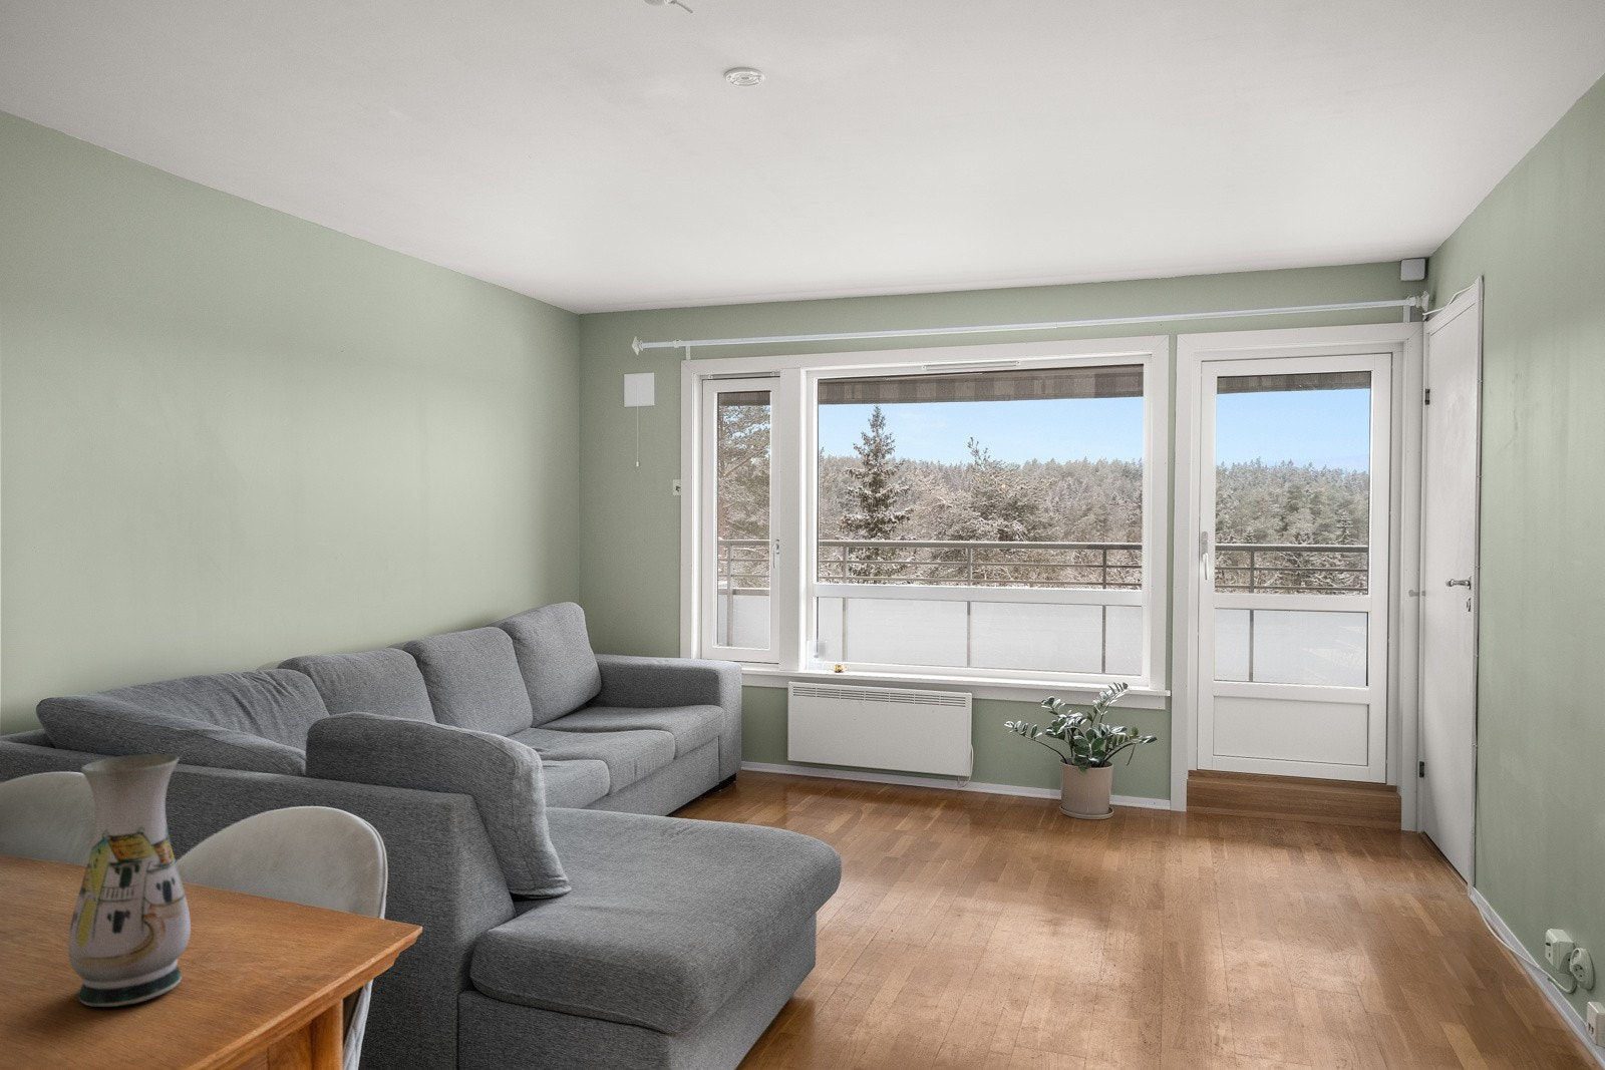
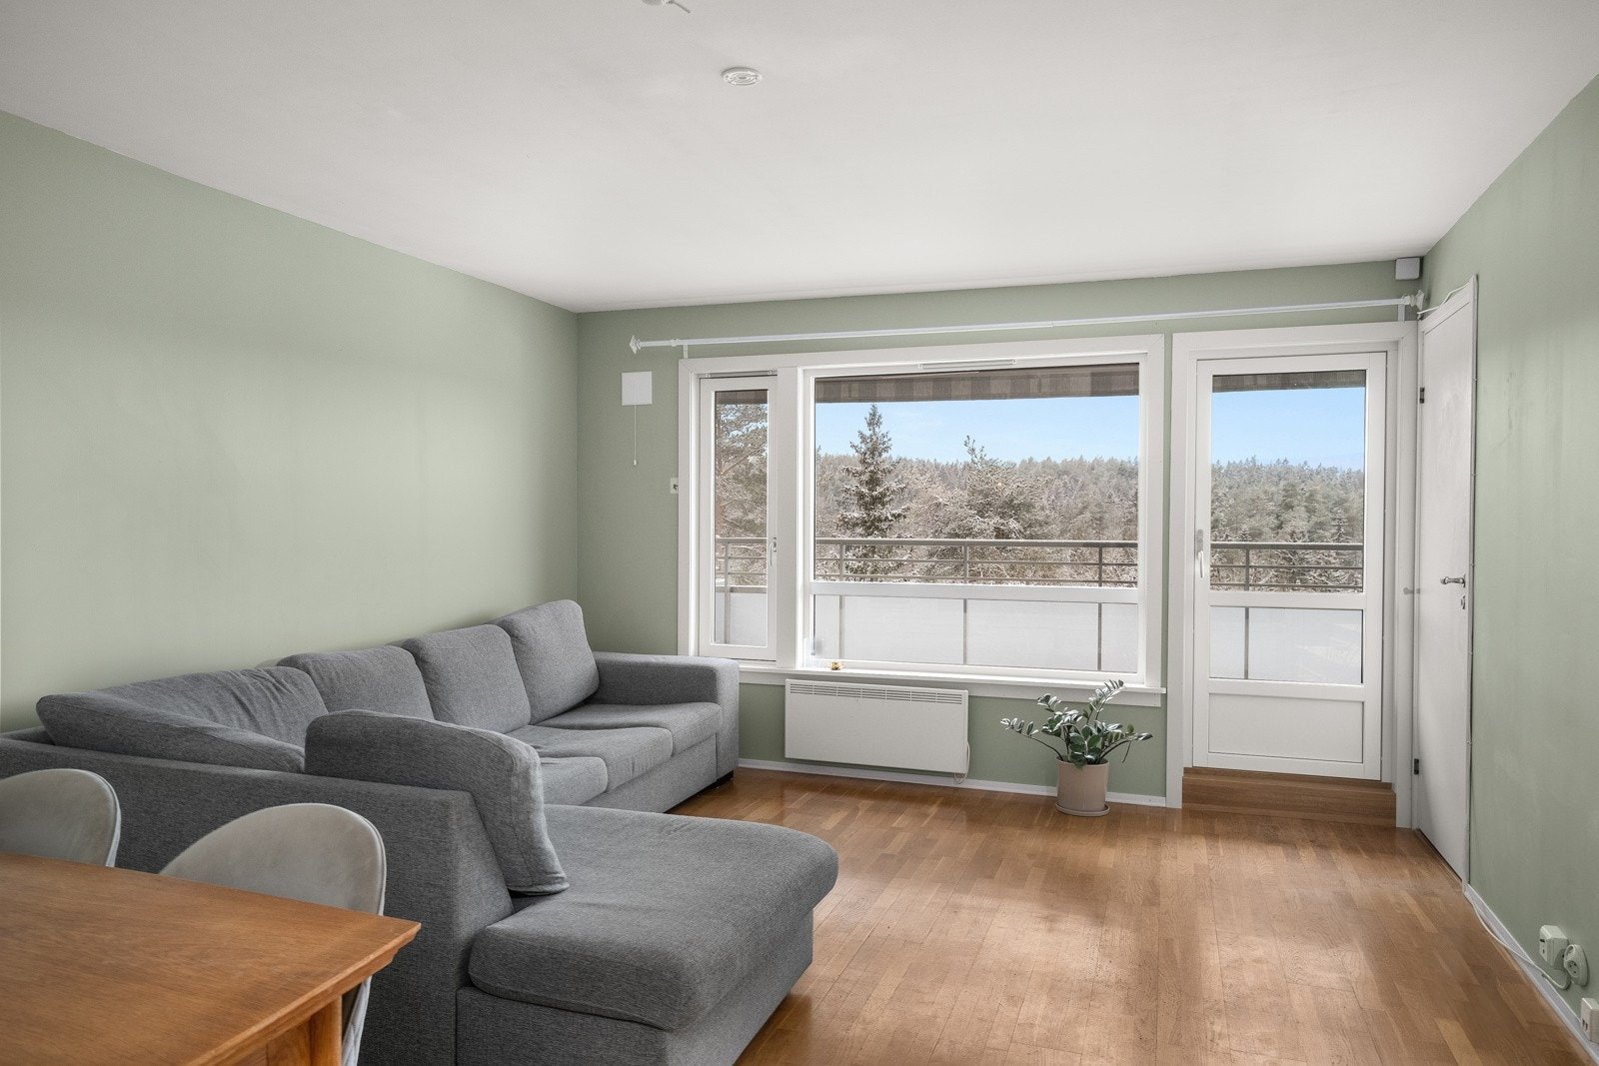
- vase (130, 875)
